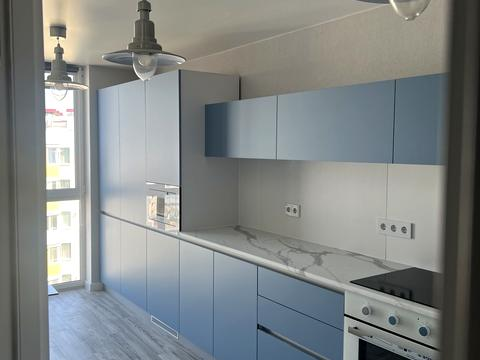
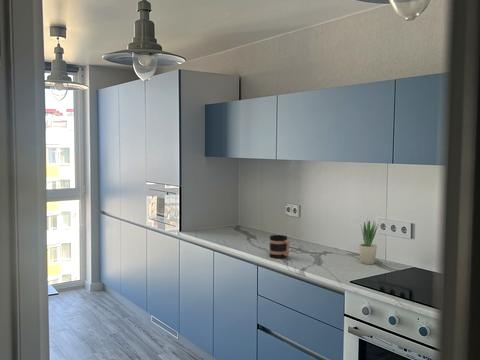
+ mug (280, 247)
+ potted plant (369, 238)
